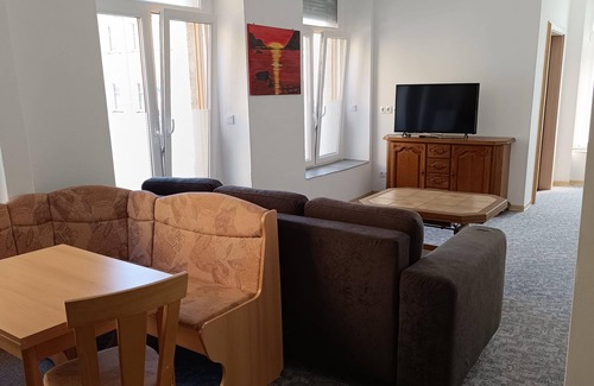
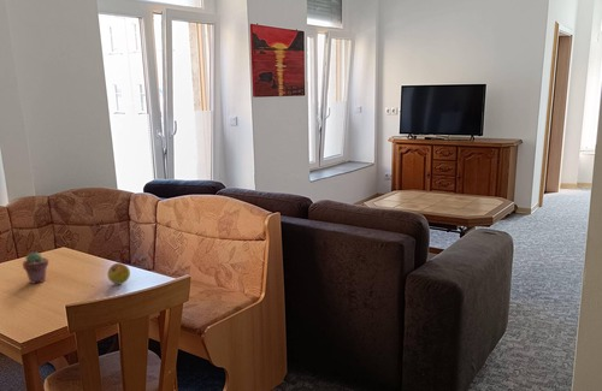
+ potted succulent (35, 266)
+ apple (118, 273)
